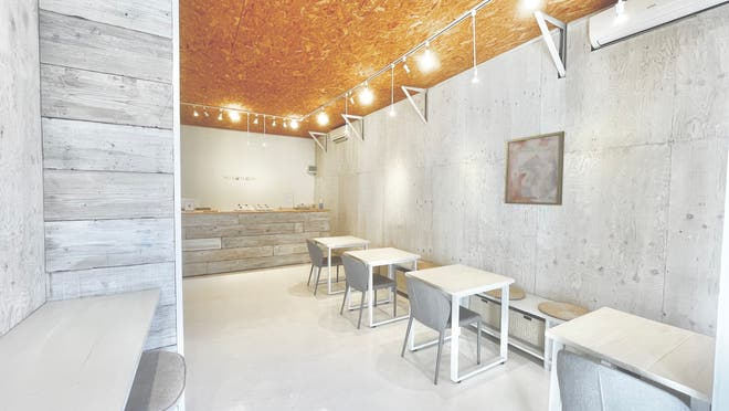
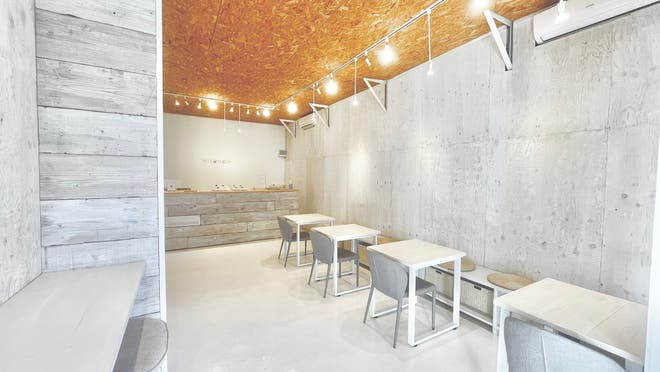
- wall art (531, 170)
